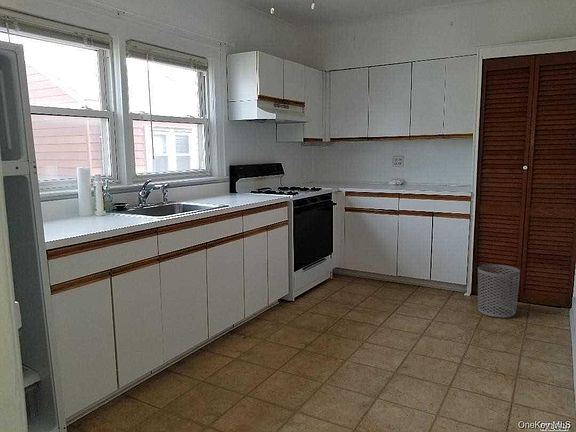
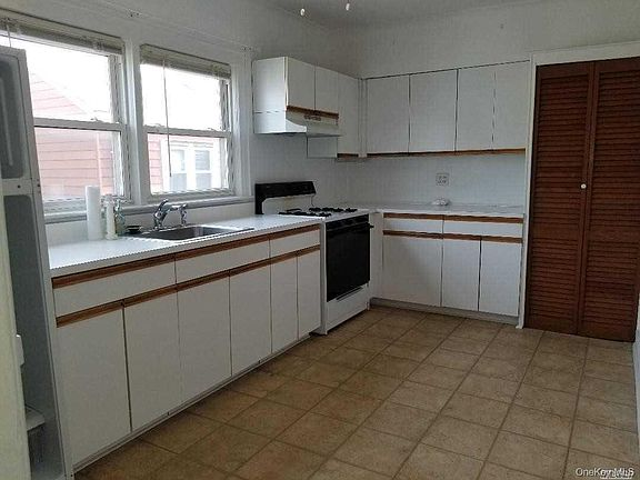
- waste bin (497, 290)
